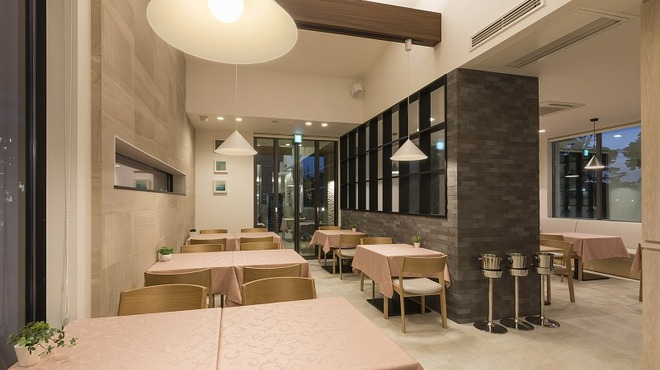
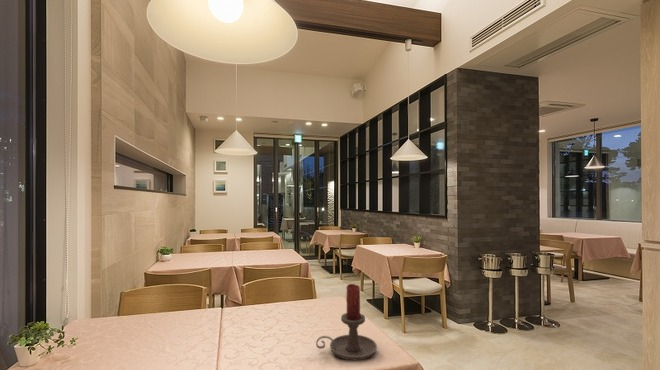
+ candle holder (346, 318)
